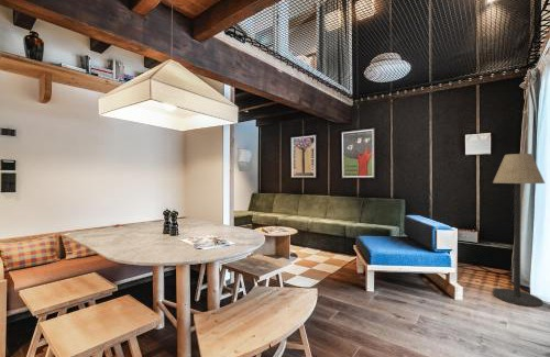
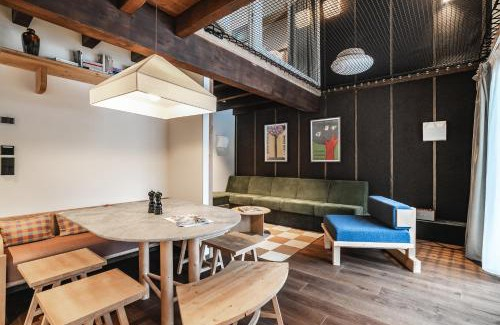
- floor lamp (517, 226)
